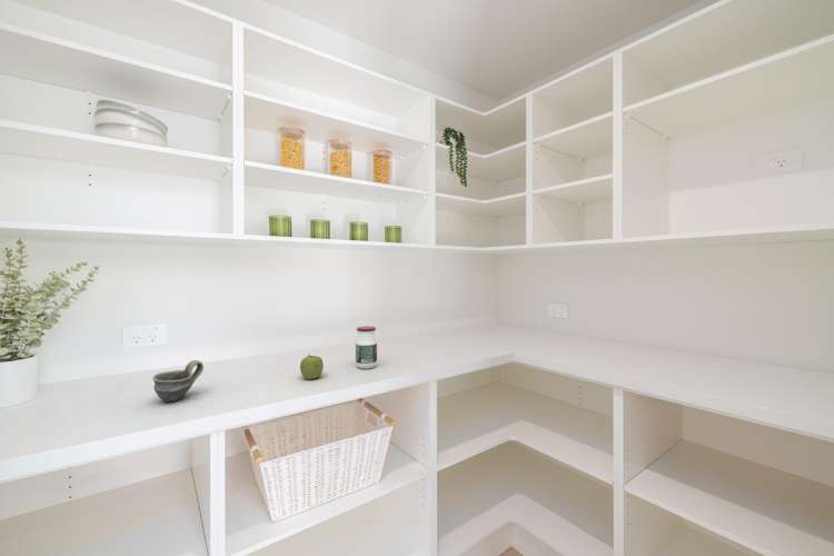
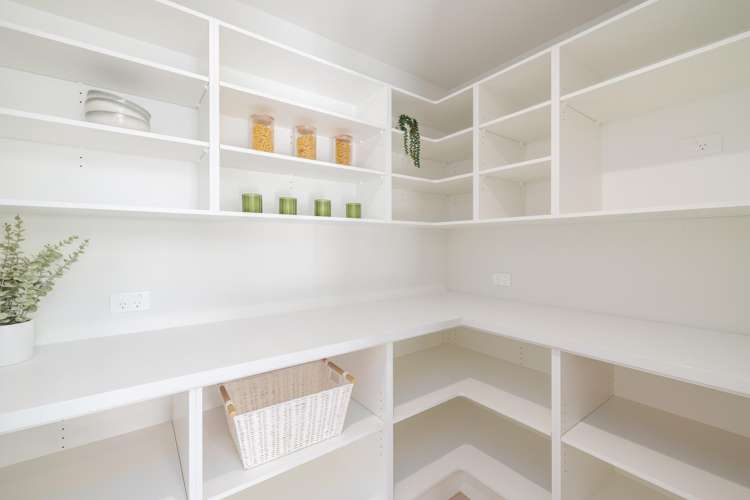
- jar (366, 347)
- fruit (311, 366)
- cup (178, 381)
